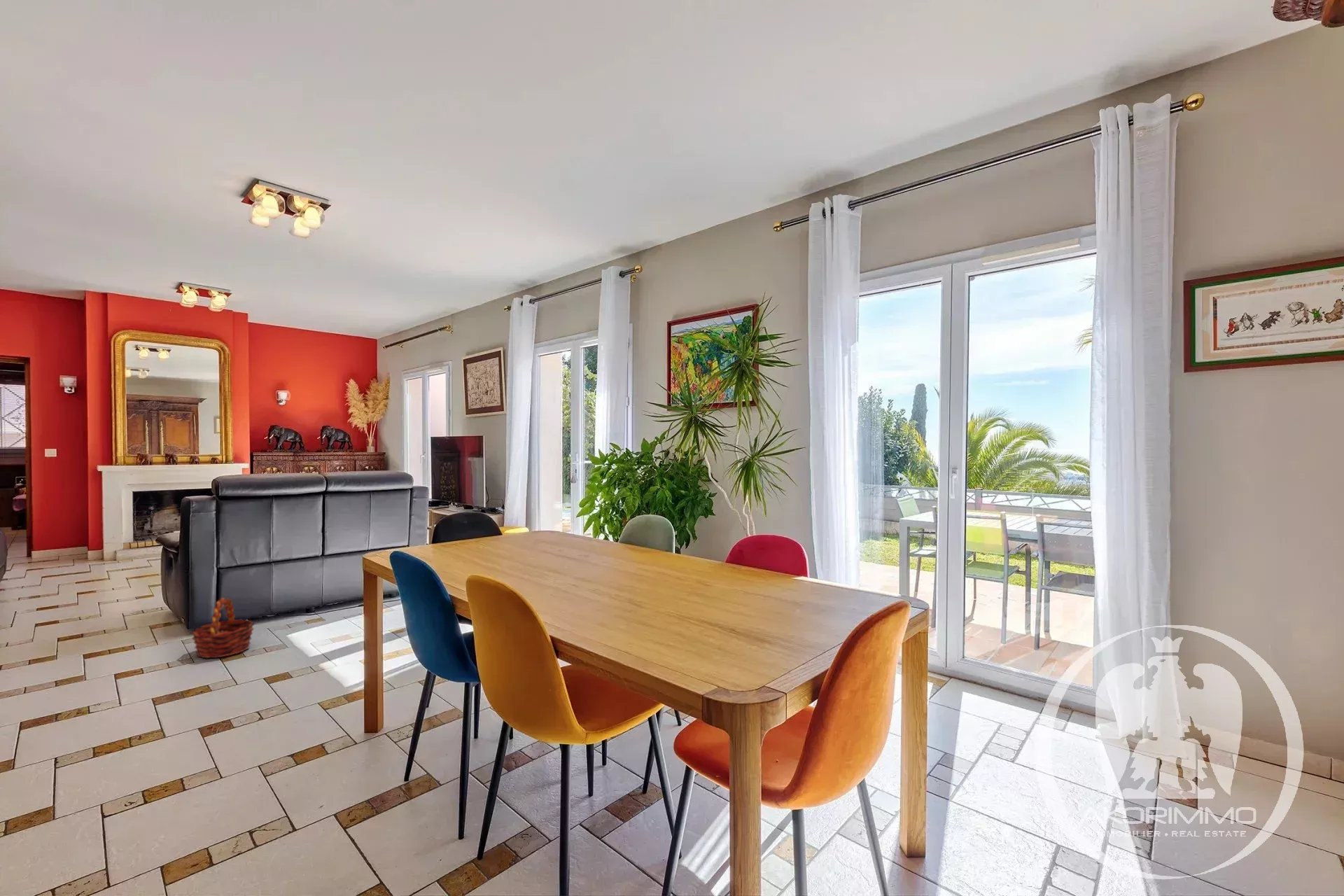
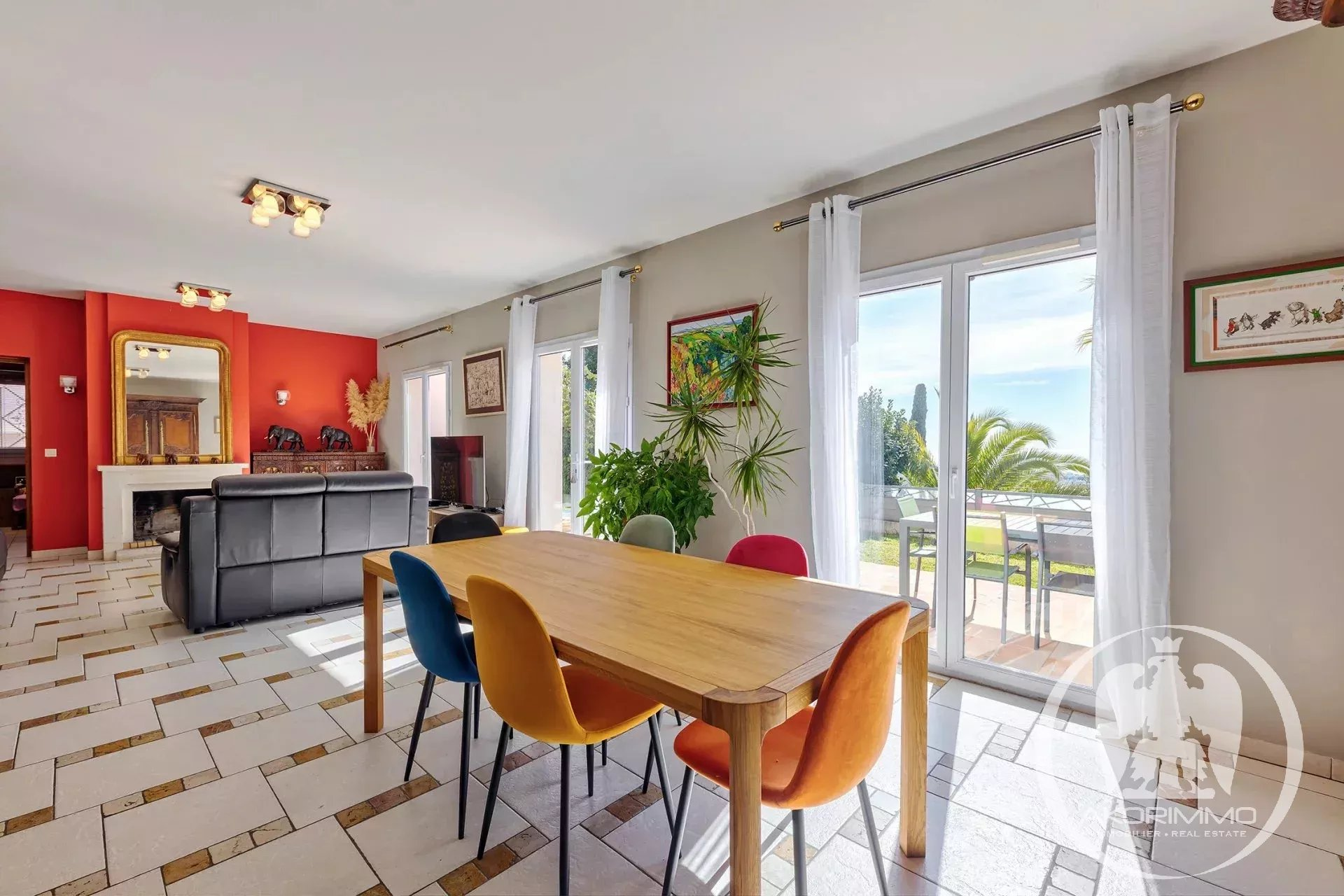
- basket (223, 624)
